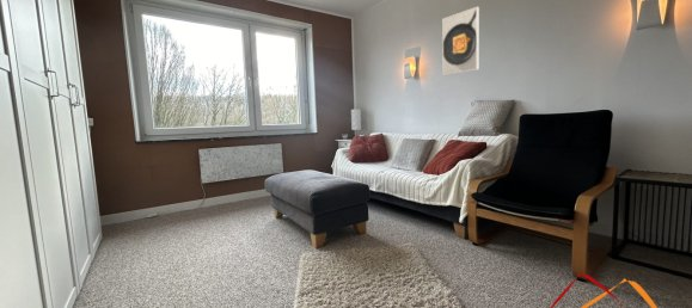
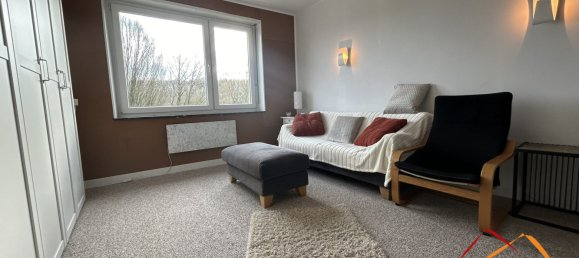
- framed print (459, 43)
